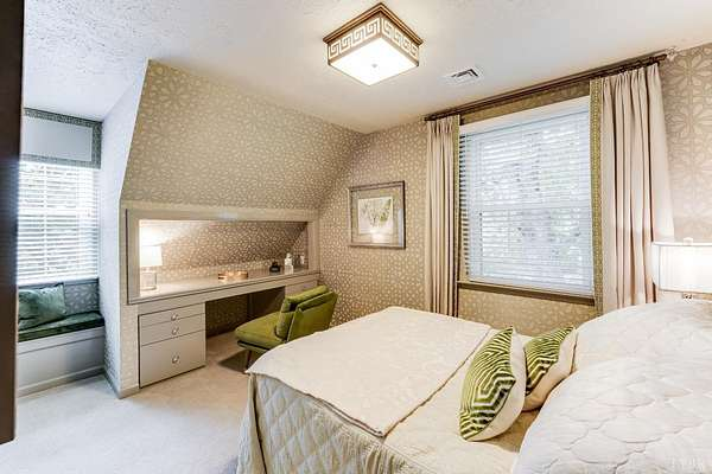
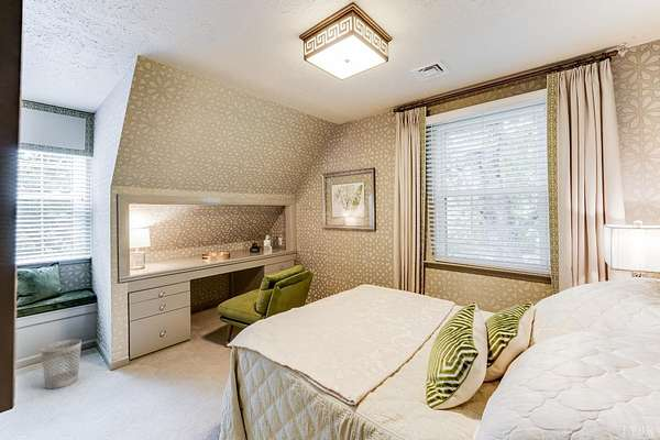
+ wastebasket (62, 363)
